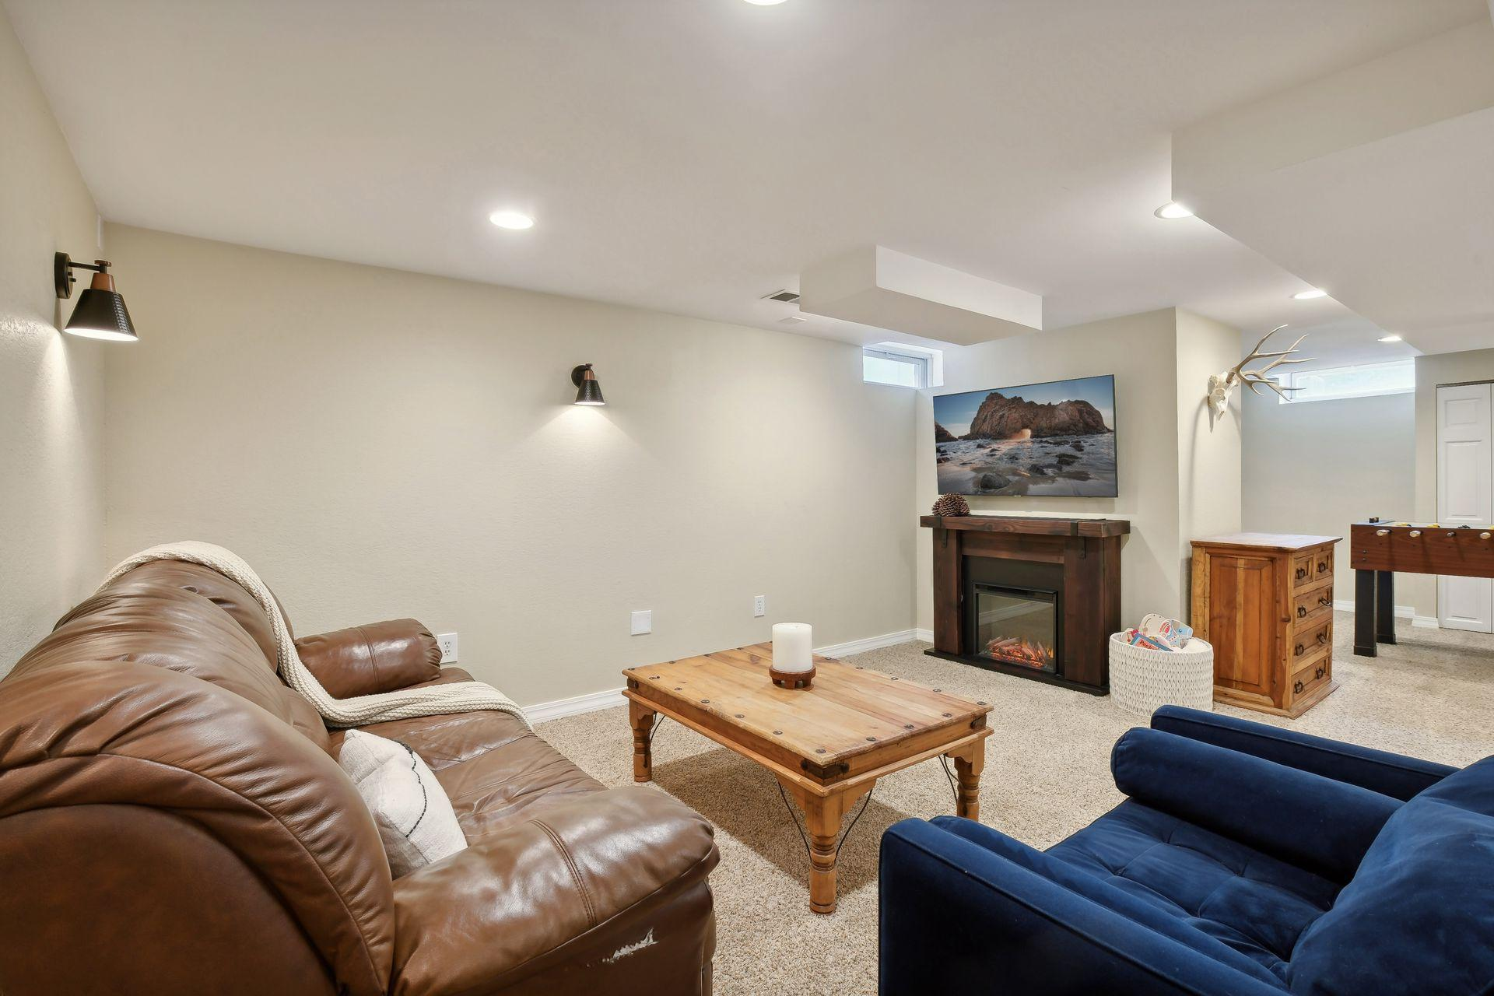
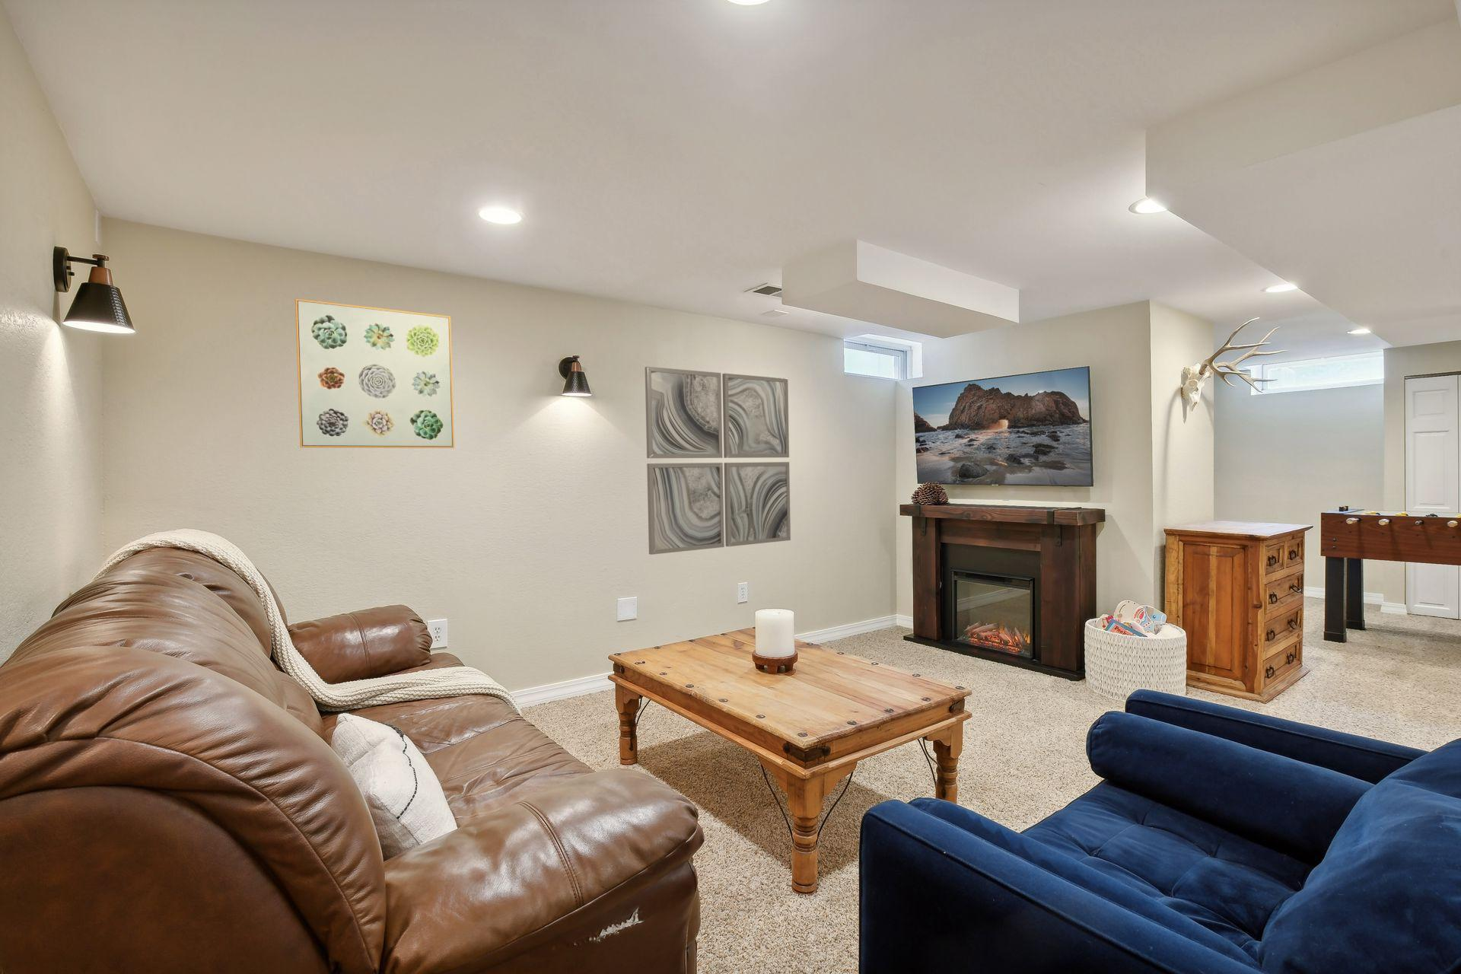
+ wall art (724, 458)
+ wall art (379, 378)
